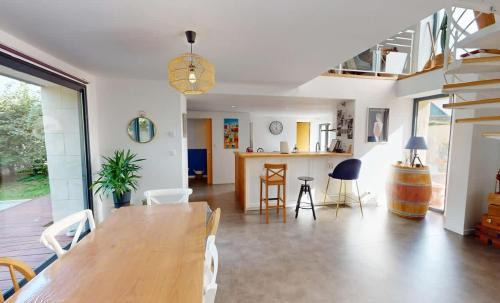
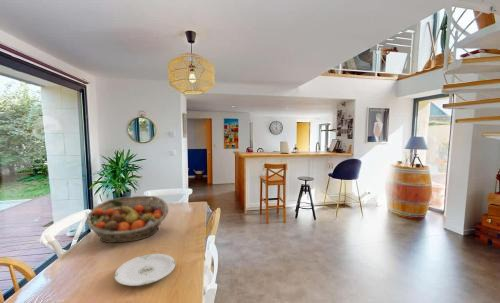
+ plate (146, 269)
+ fruit basket (130, 217)
